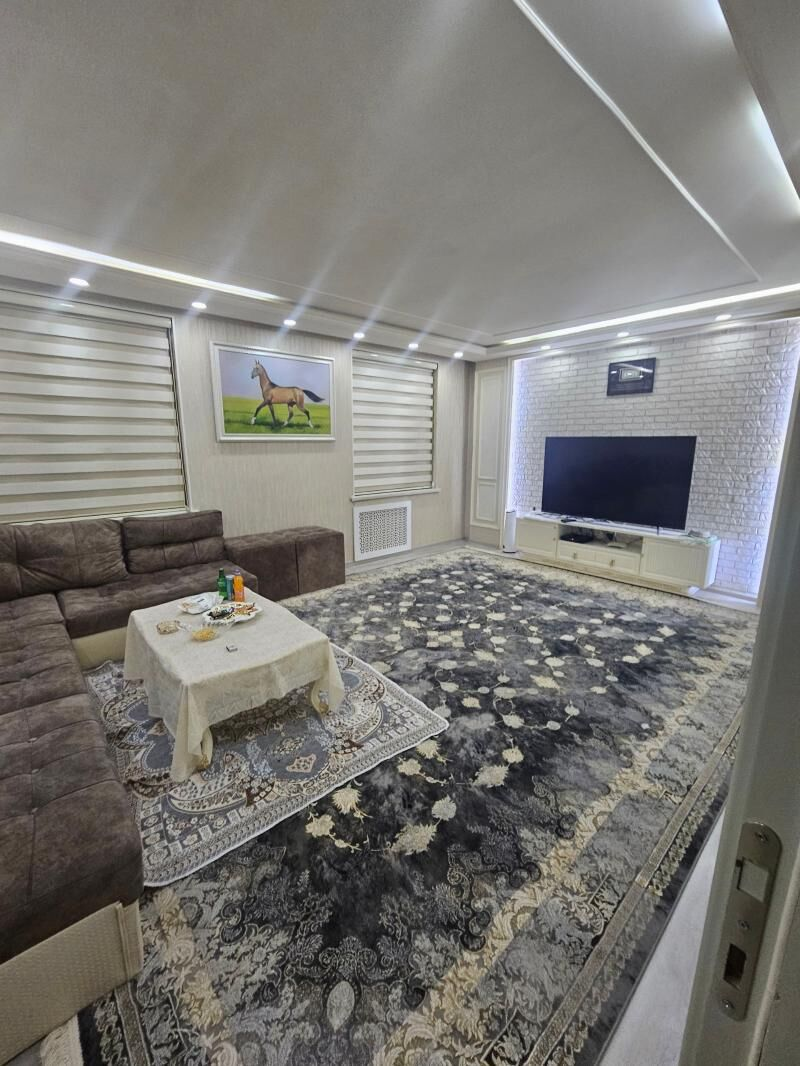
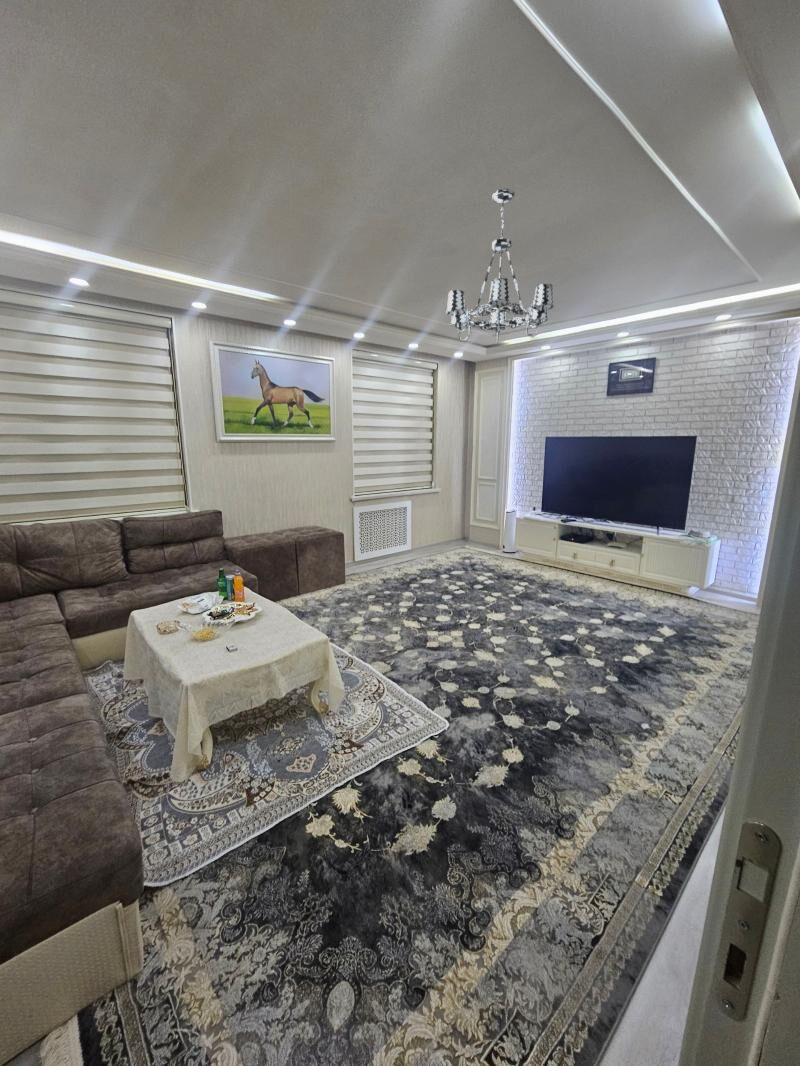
+ chandelier (500, 267)
